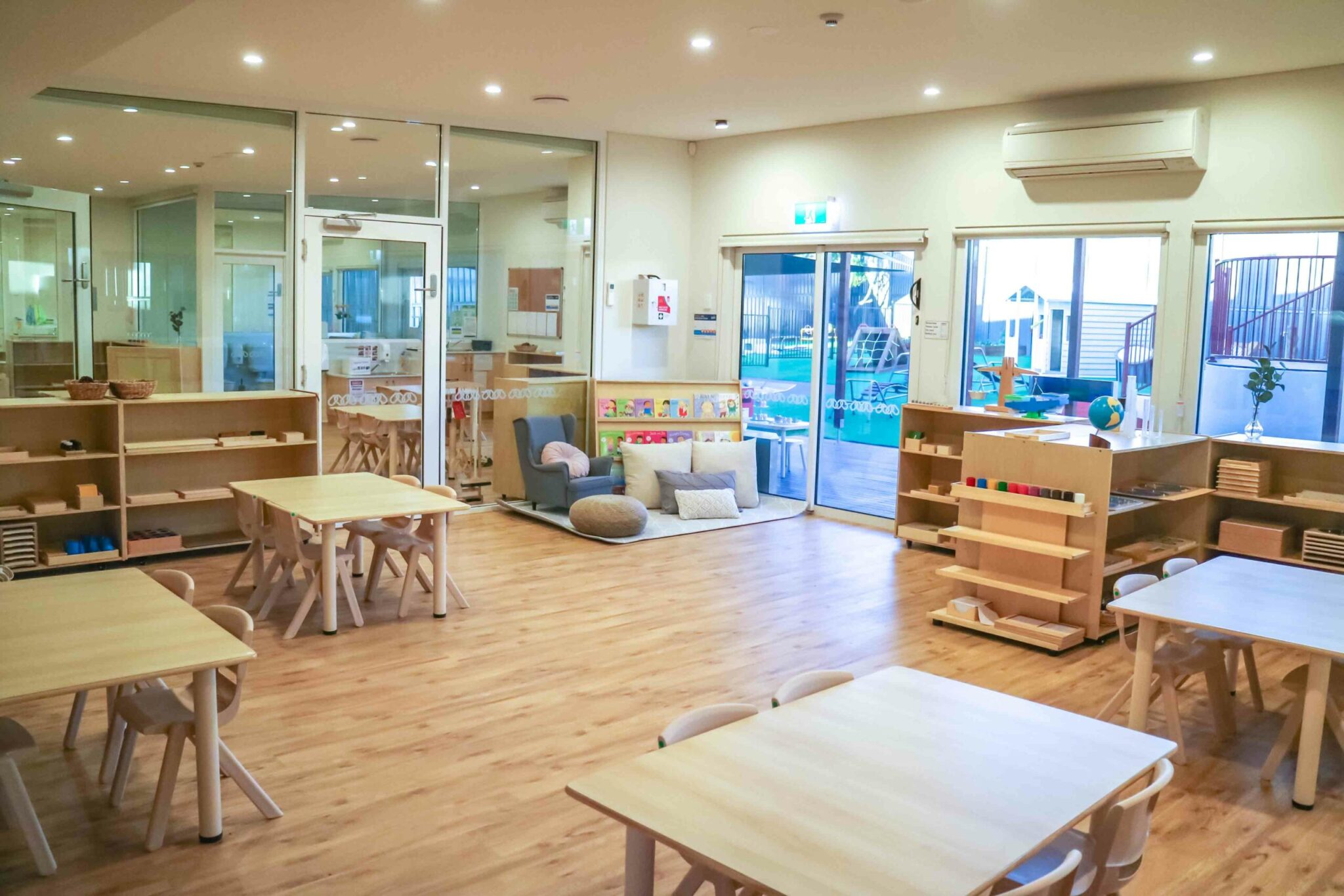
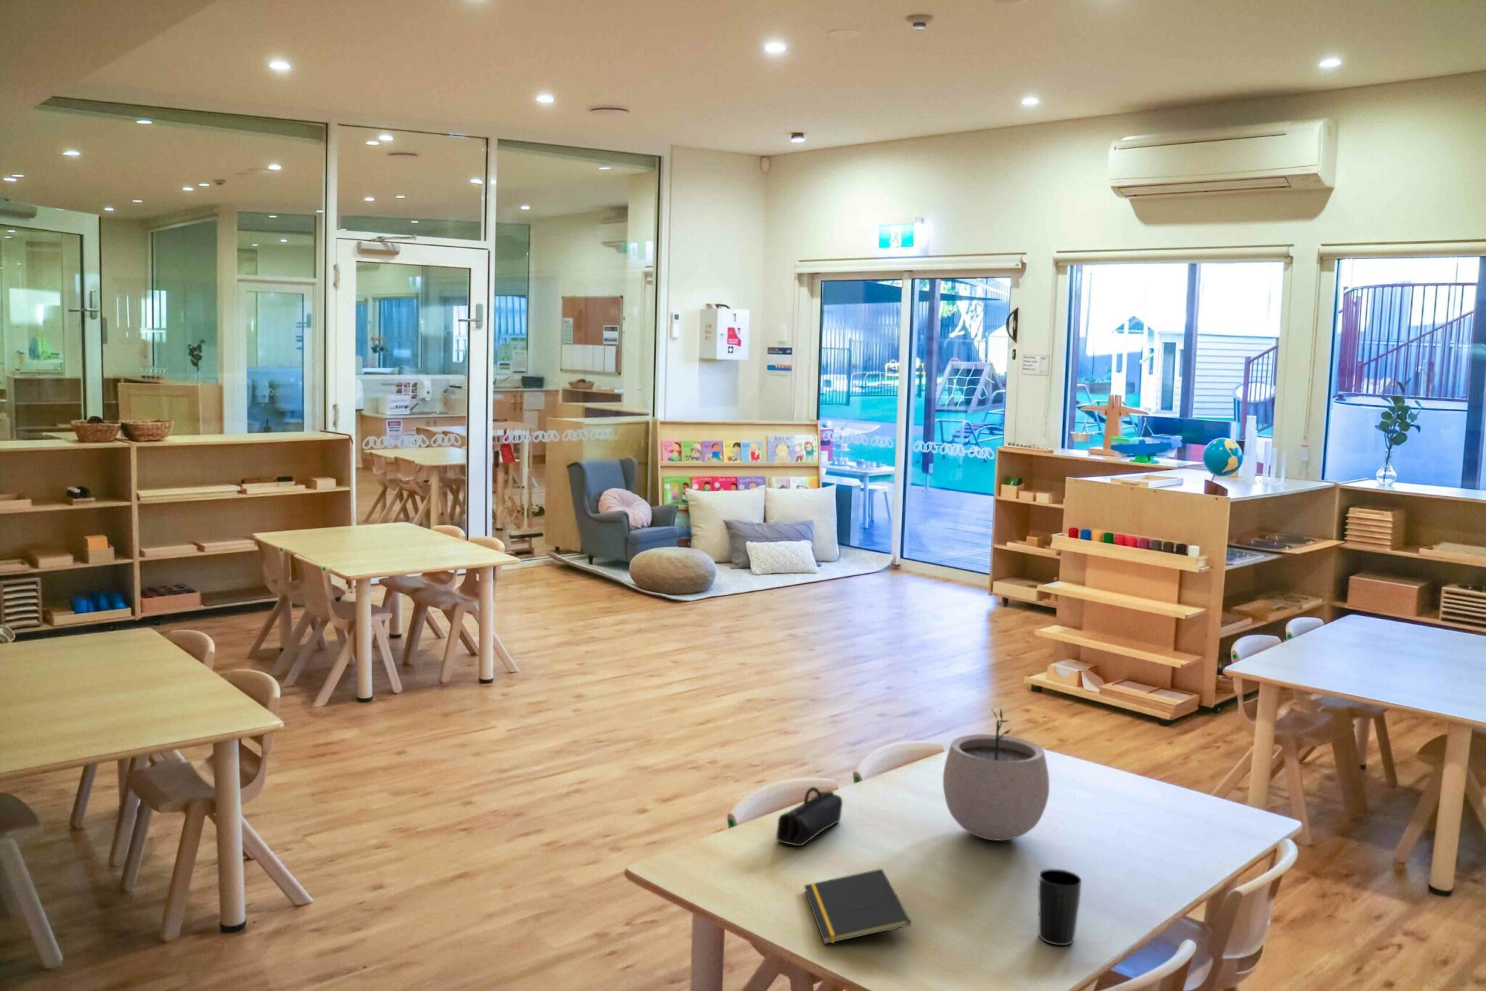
+ pencil case (810, 810)
+ notepad (855, 904)
+ cup (1058, 908)
+ plant pot (995, 772)
